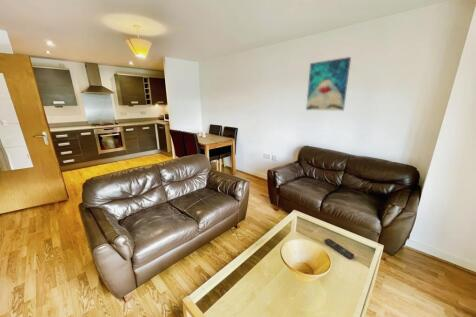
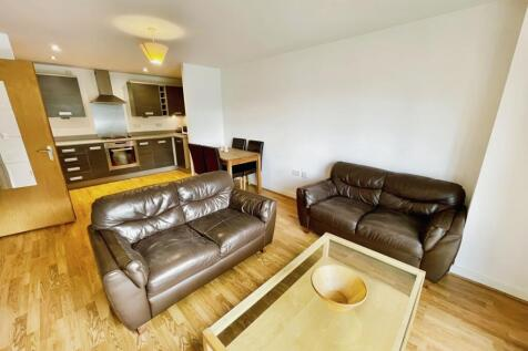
- wall art (326, 86)
- remote control (338, 248)
